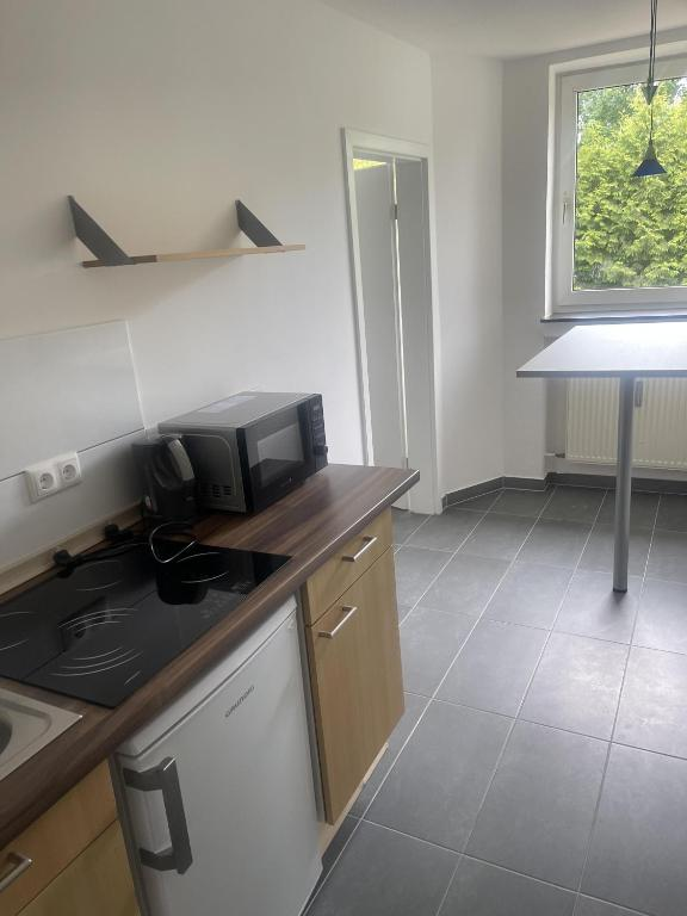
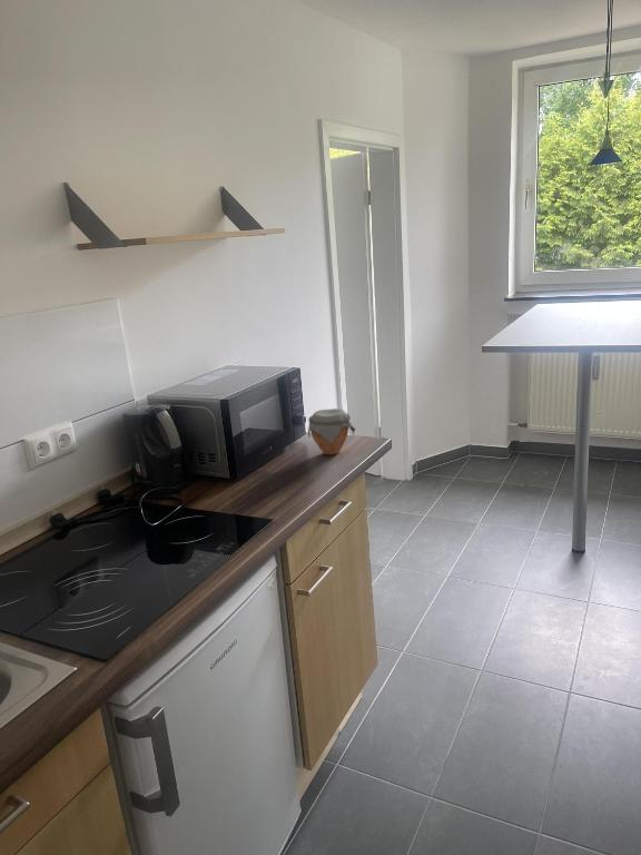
+ jar (329, 432)
